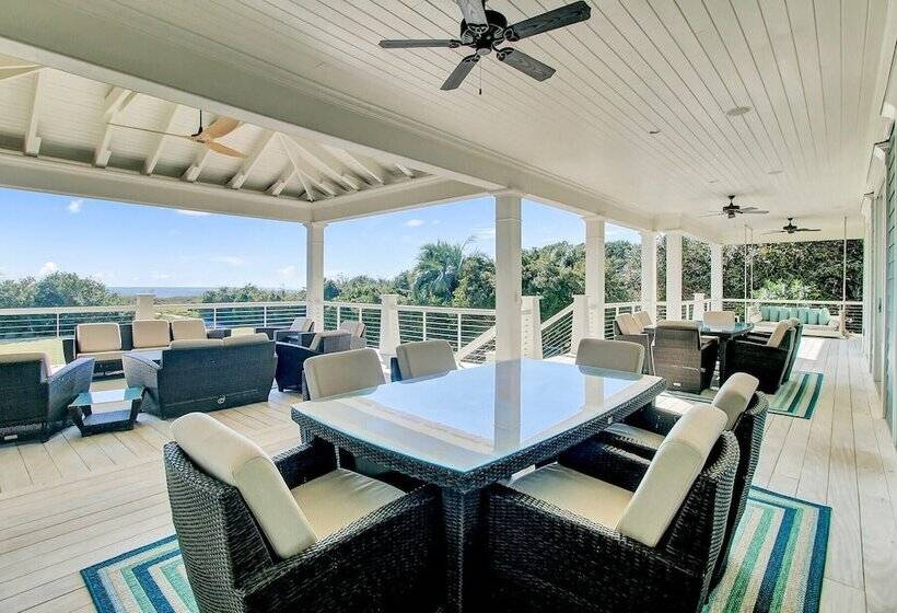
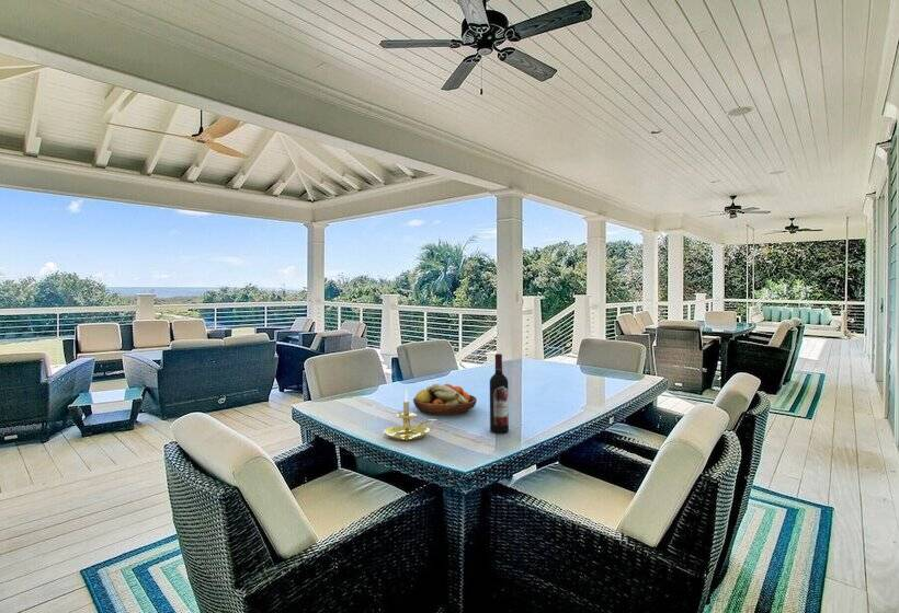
+ fruit bowl (445, 395)
+ candle holder (410, 412)
+ wine bottle (499, 392)
